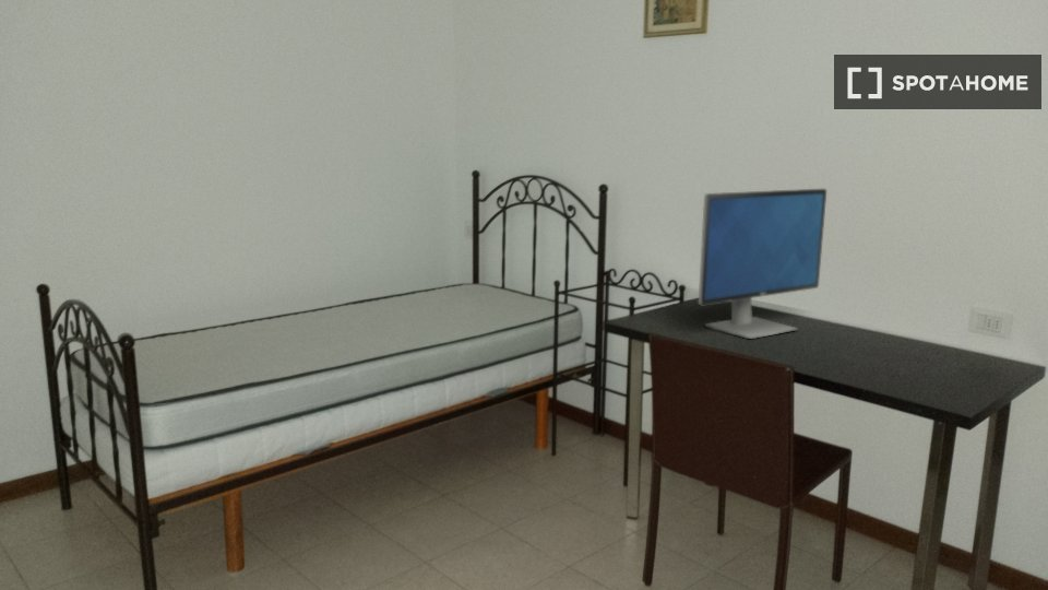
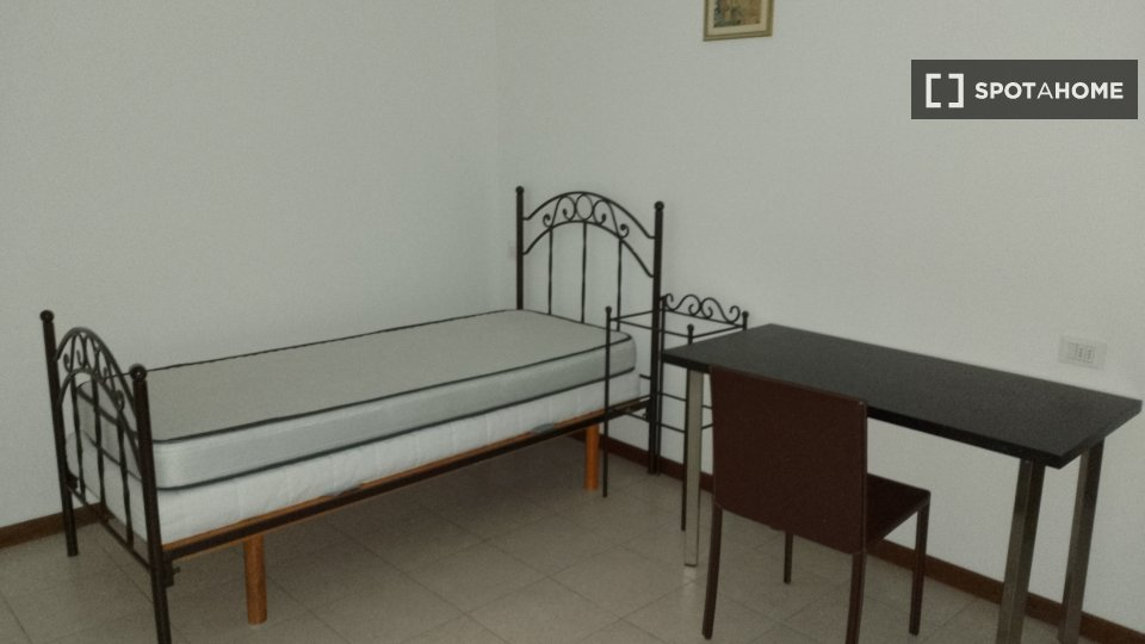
- monitor (755, 260)
